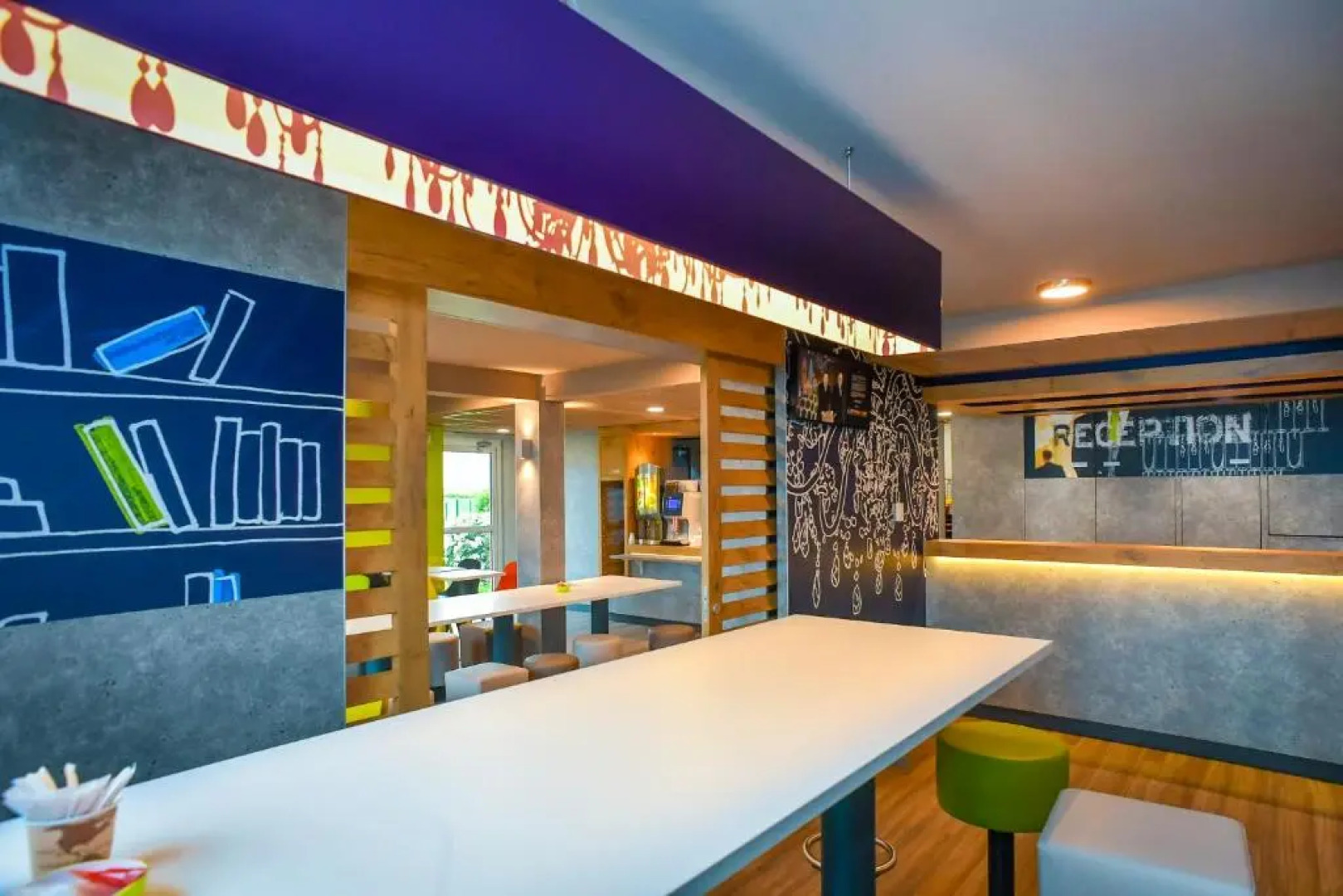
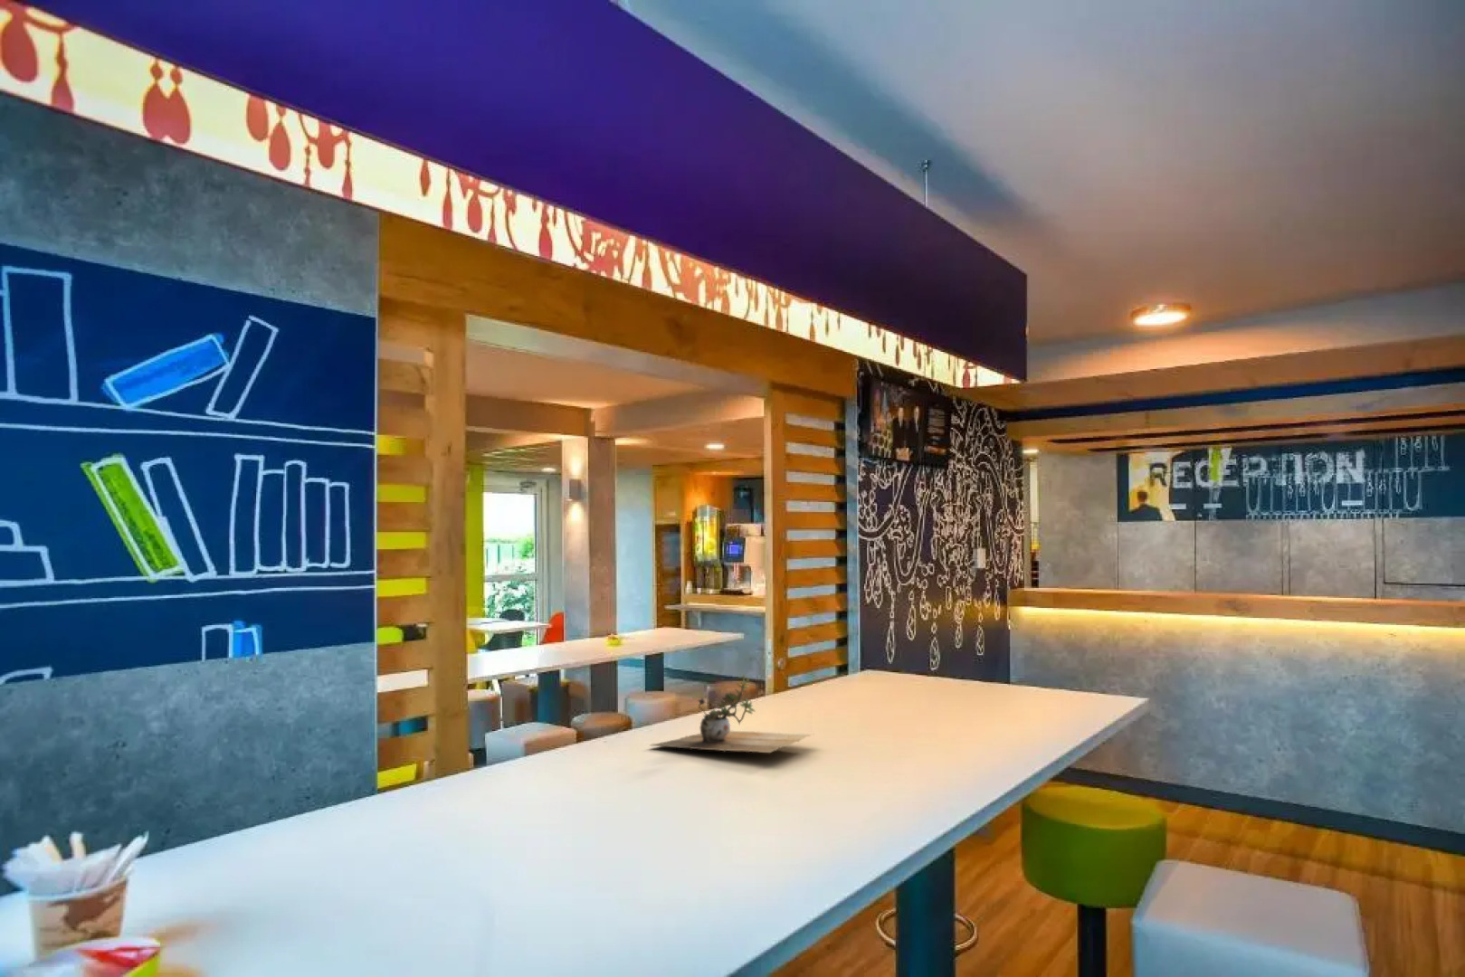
+ succulent plant (735, 712)
